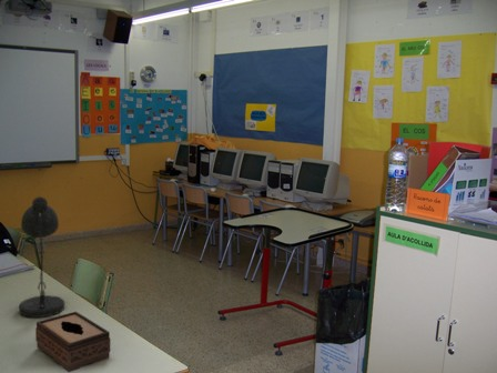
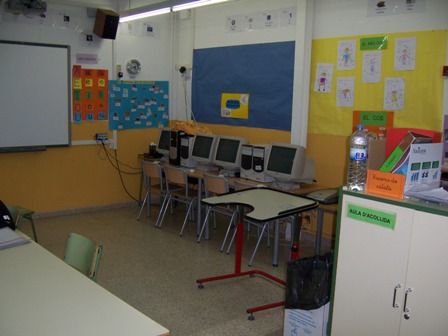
- tissue box (72, 340)
- desk lamp (41, 253)
